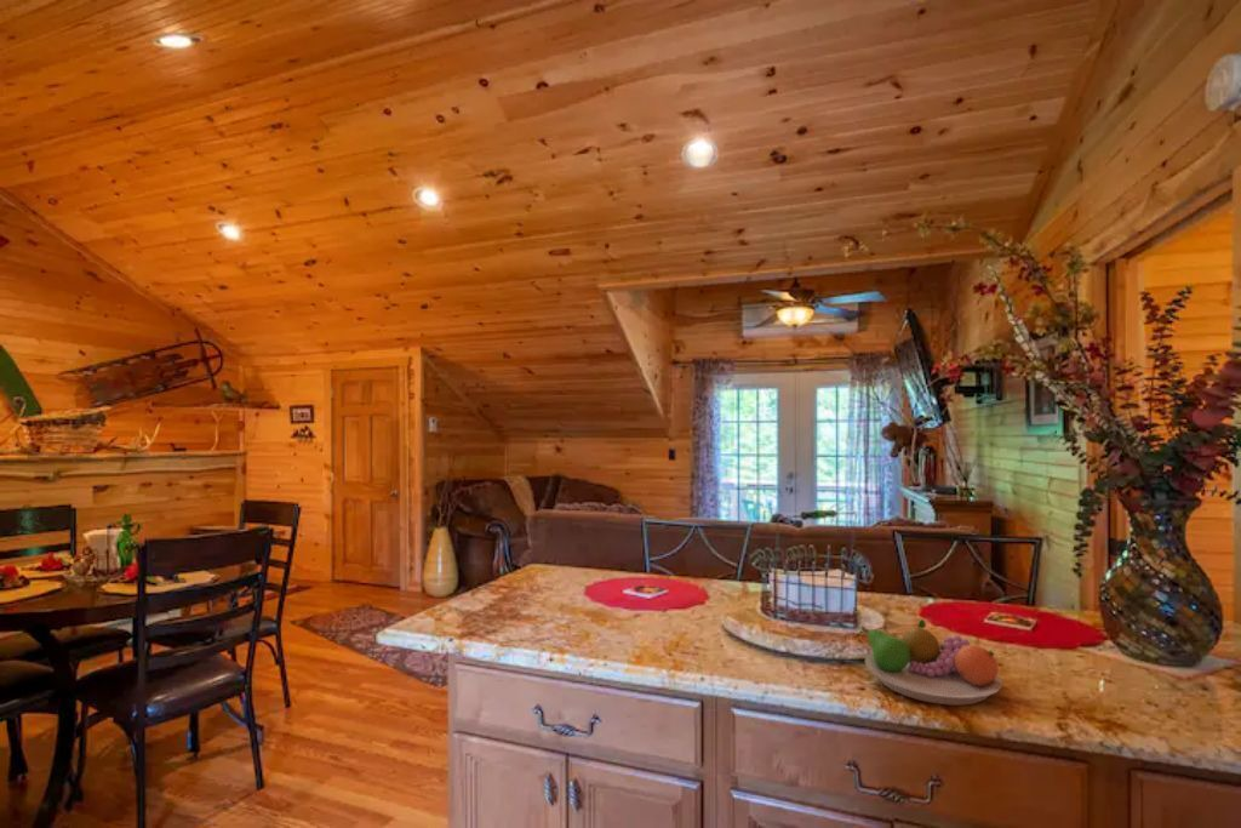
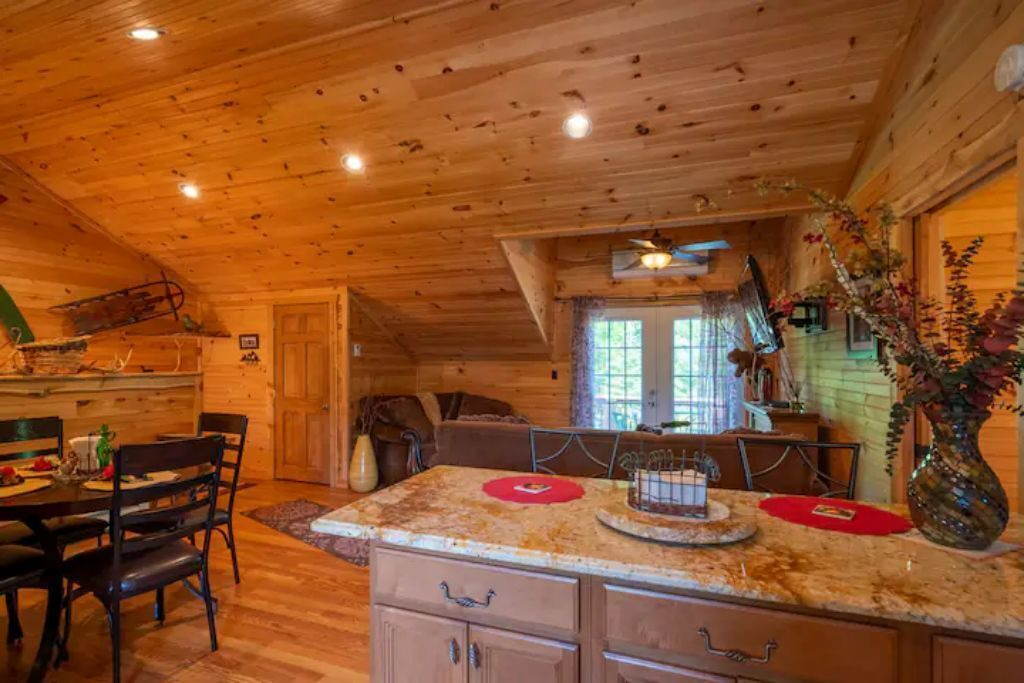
- fruit bowl (926, 656)
